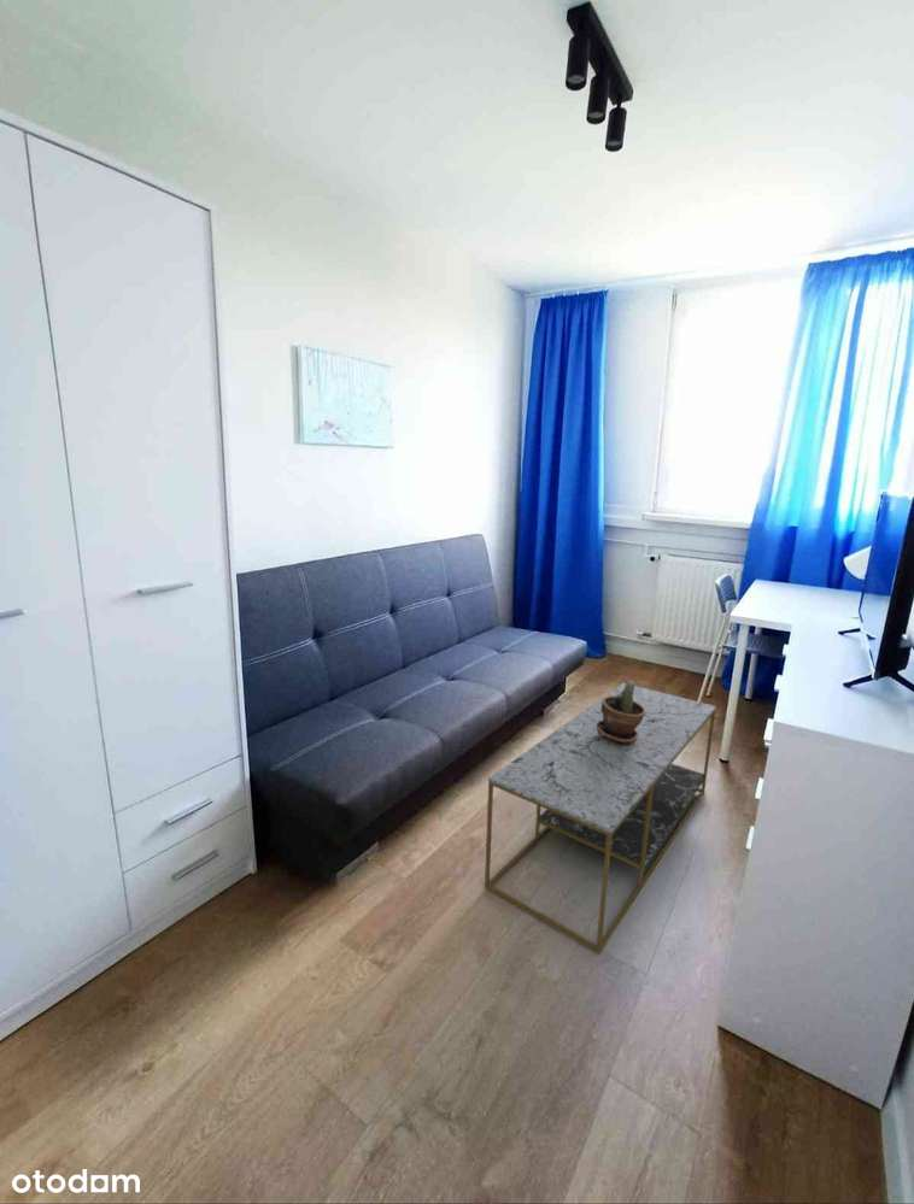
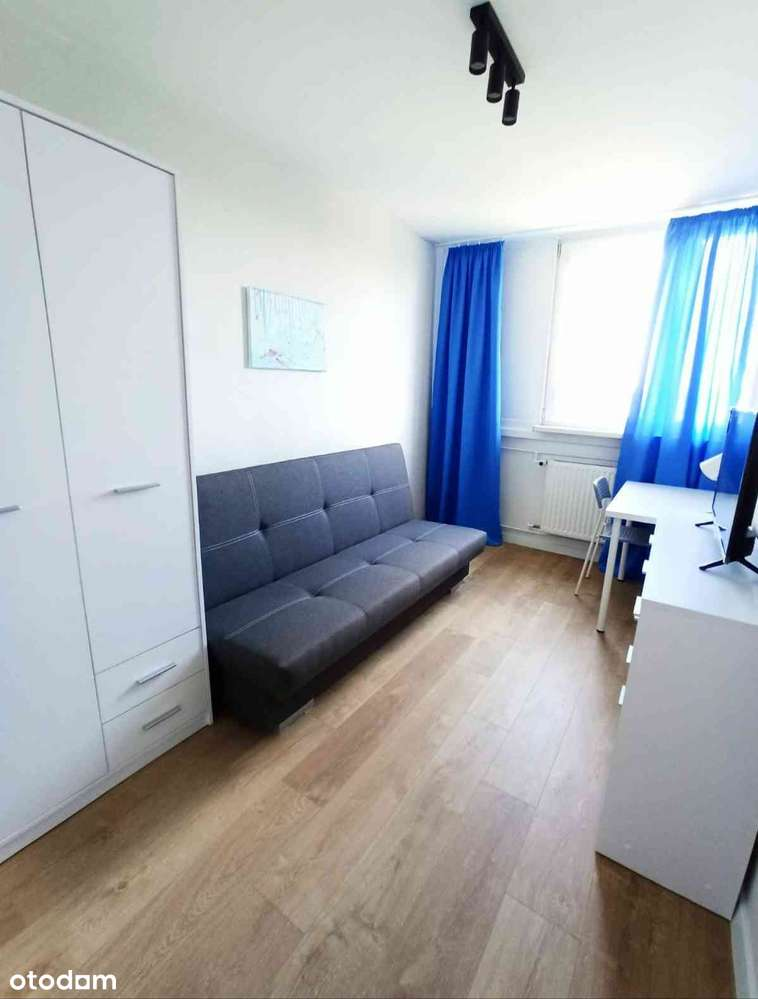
- coffee table (614, 786)
- potted plant (621, 706)
